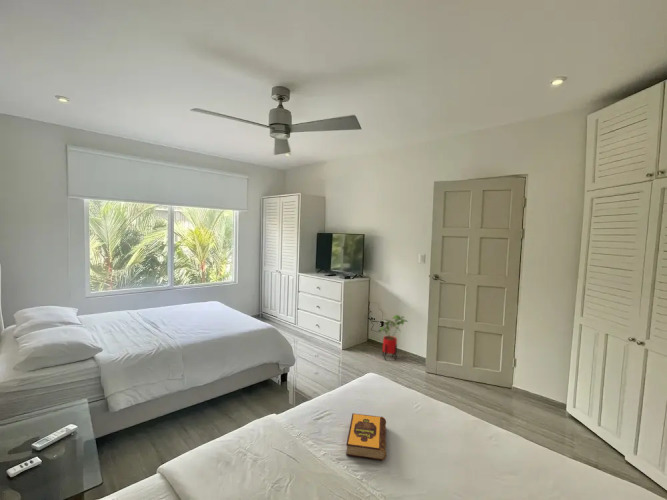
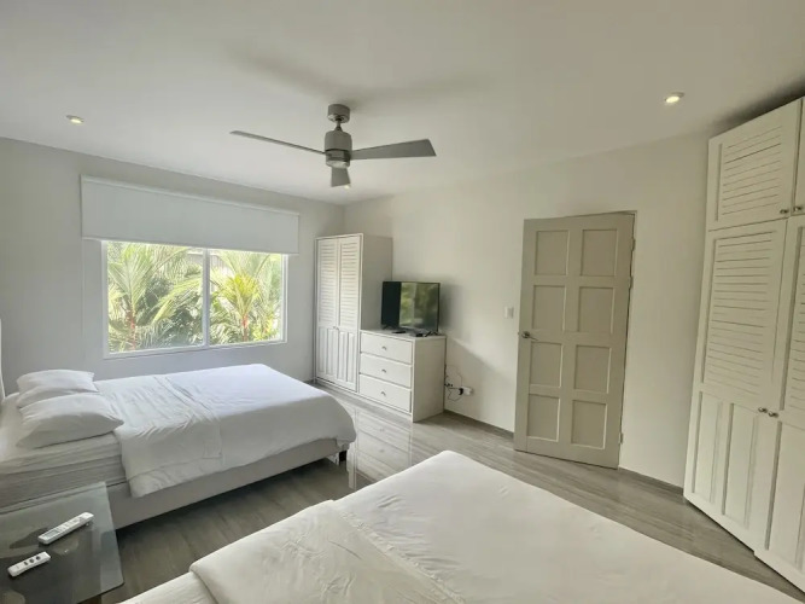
- hardback book (367, 434)
- house plant (391, 336)
